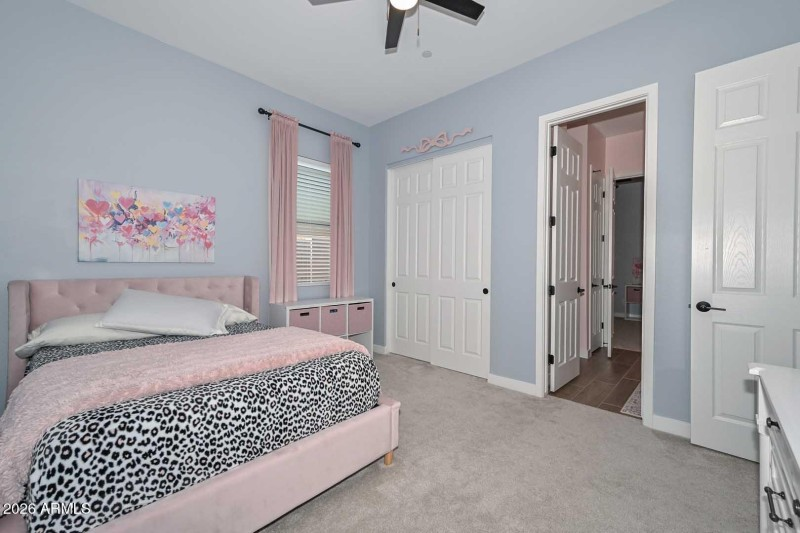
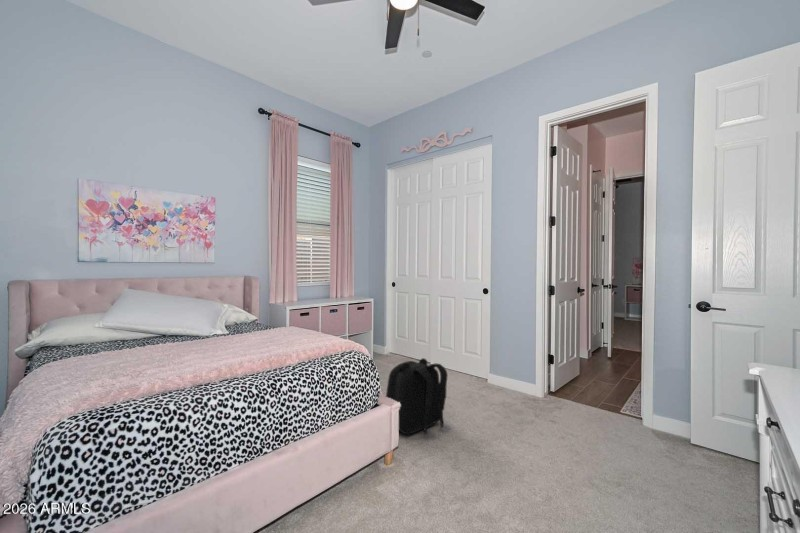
+ backpack (416, 393)
